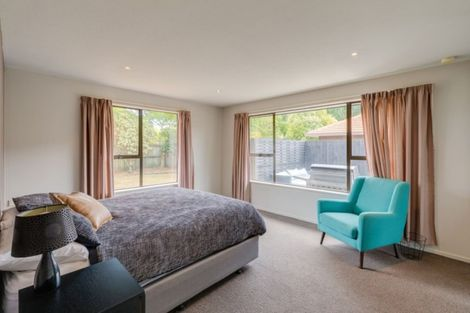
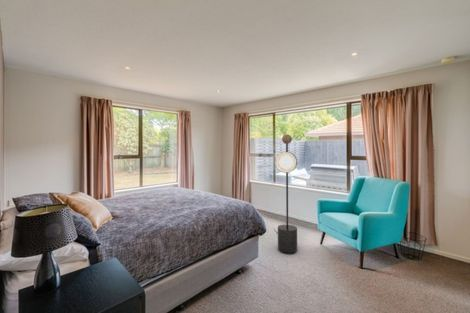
+ floor lamp (287, 185)
